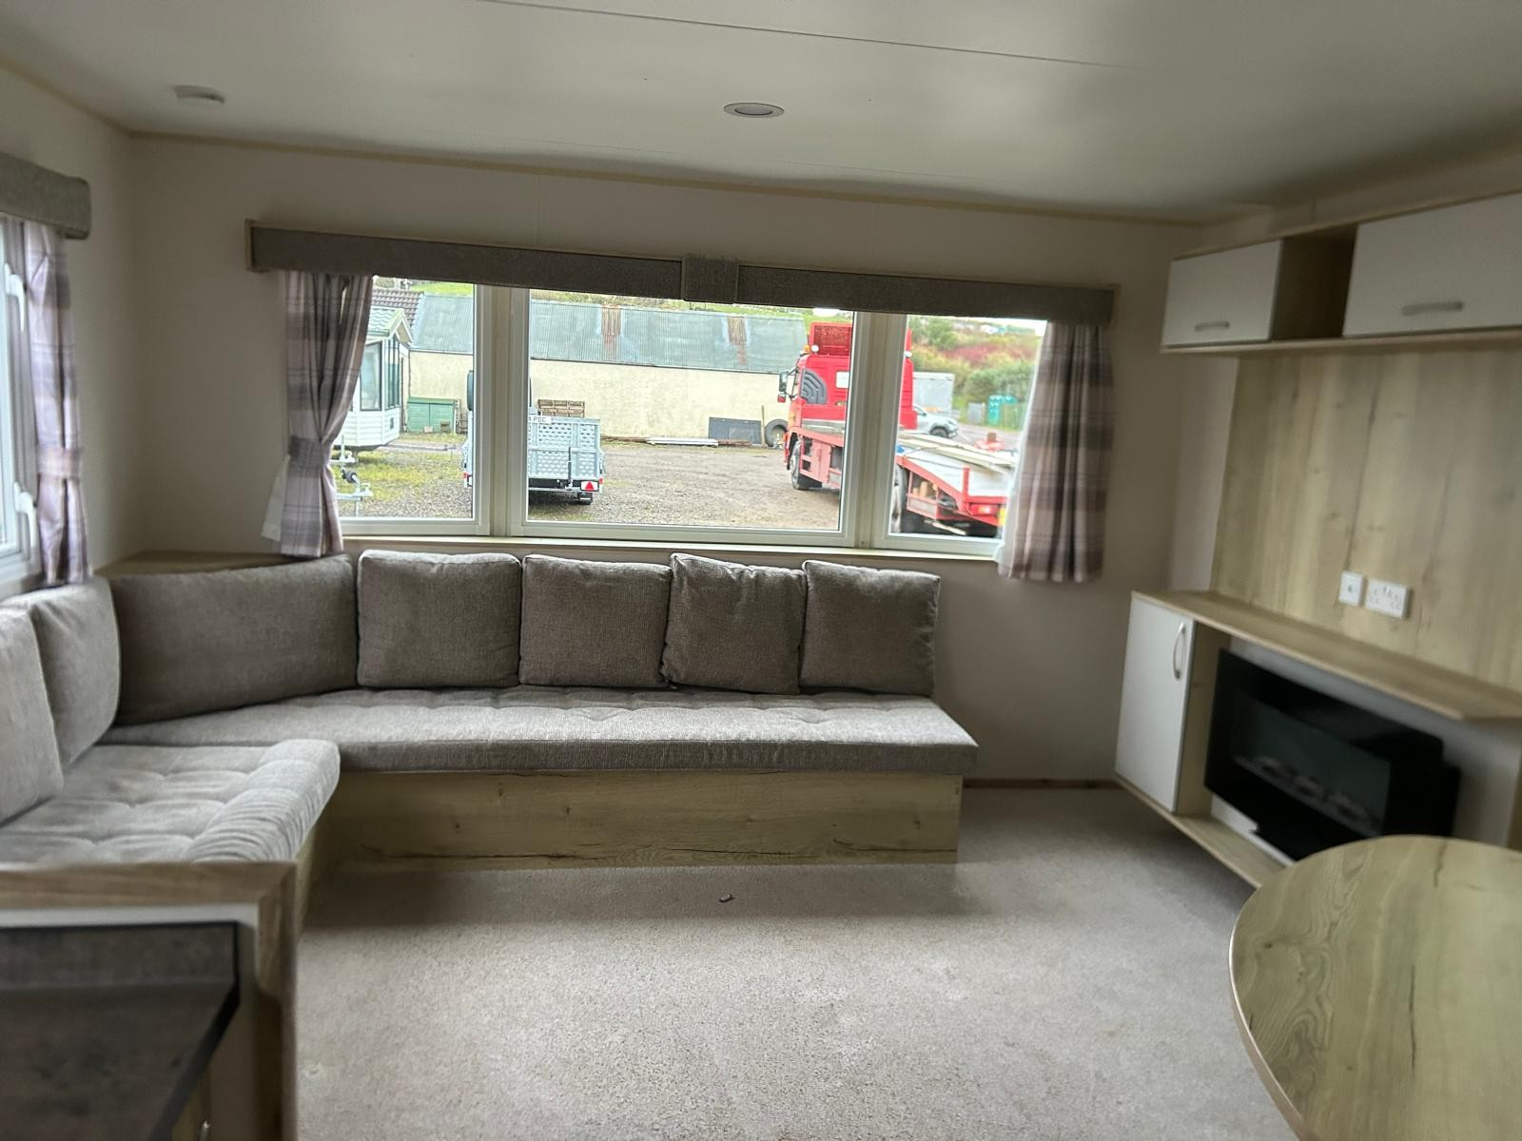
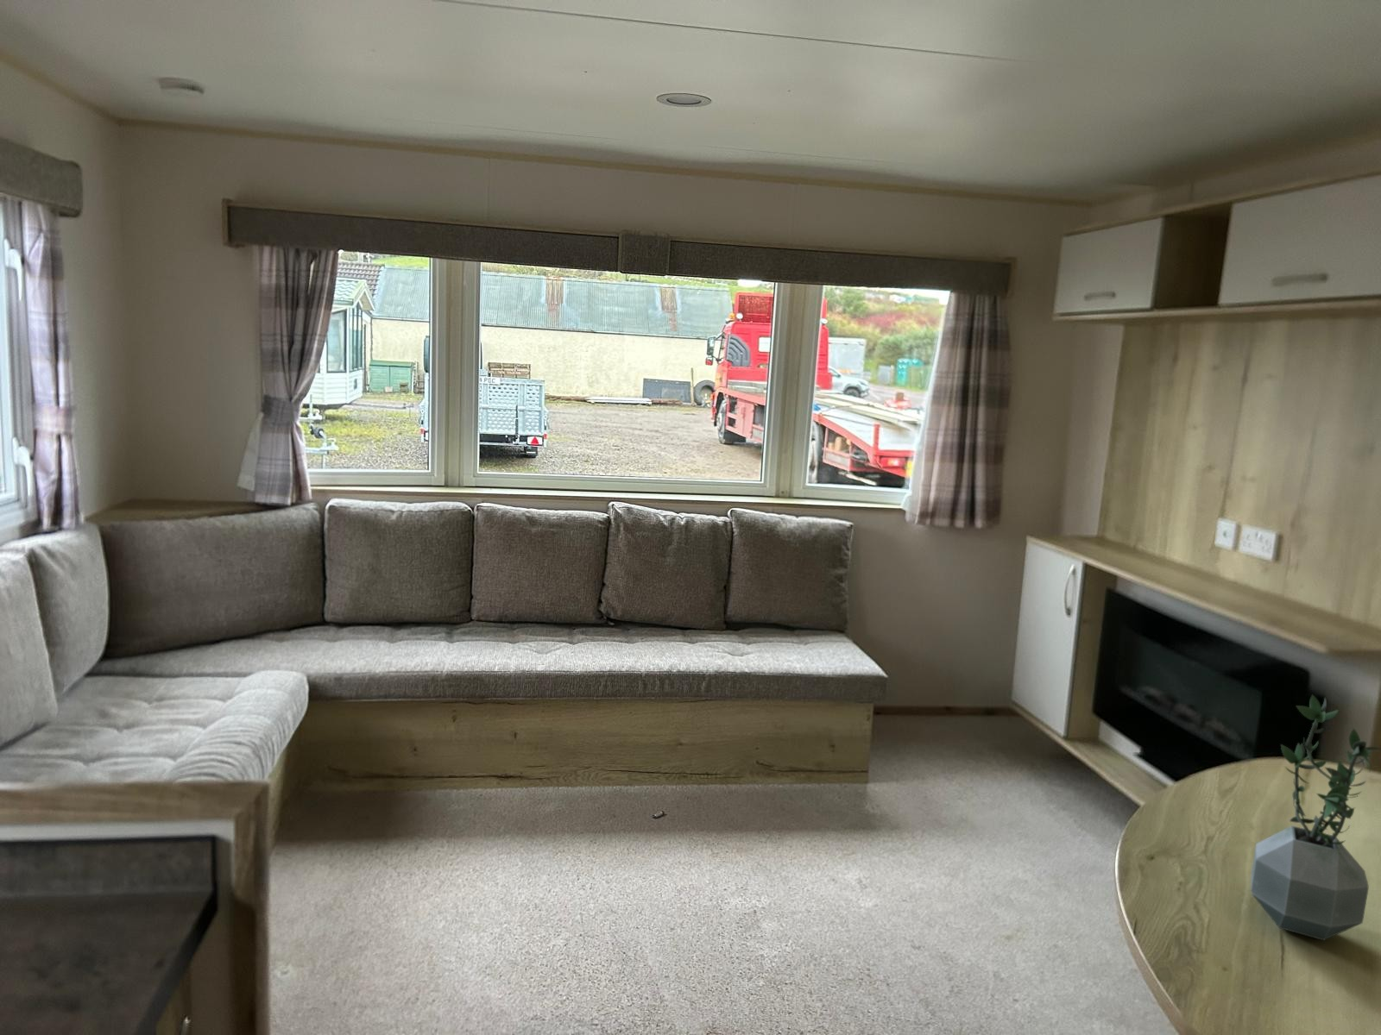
+ potted plant (1316, 815)
